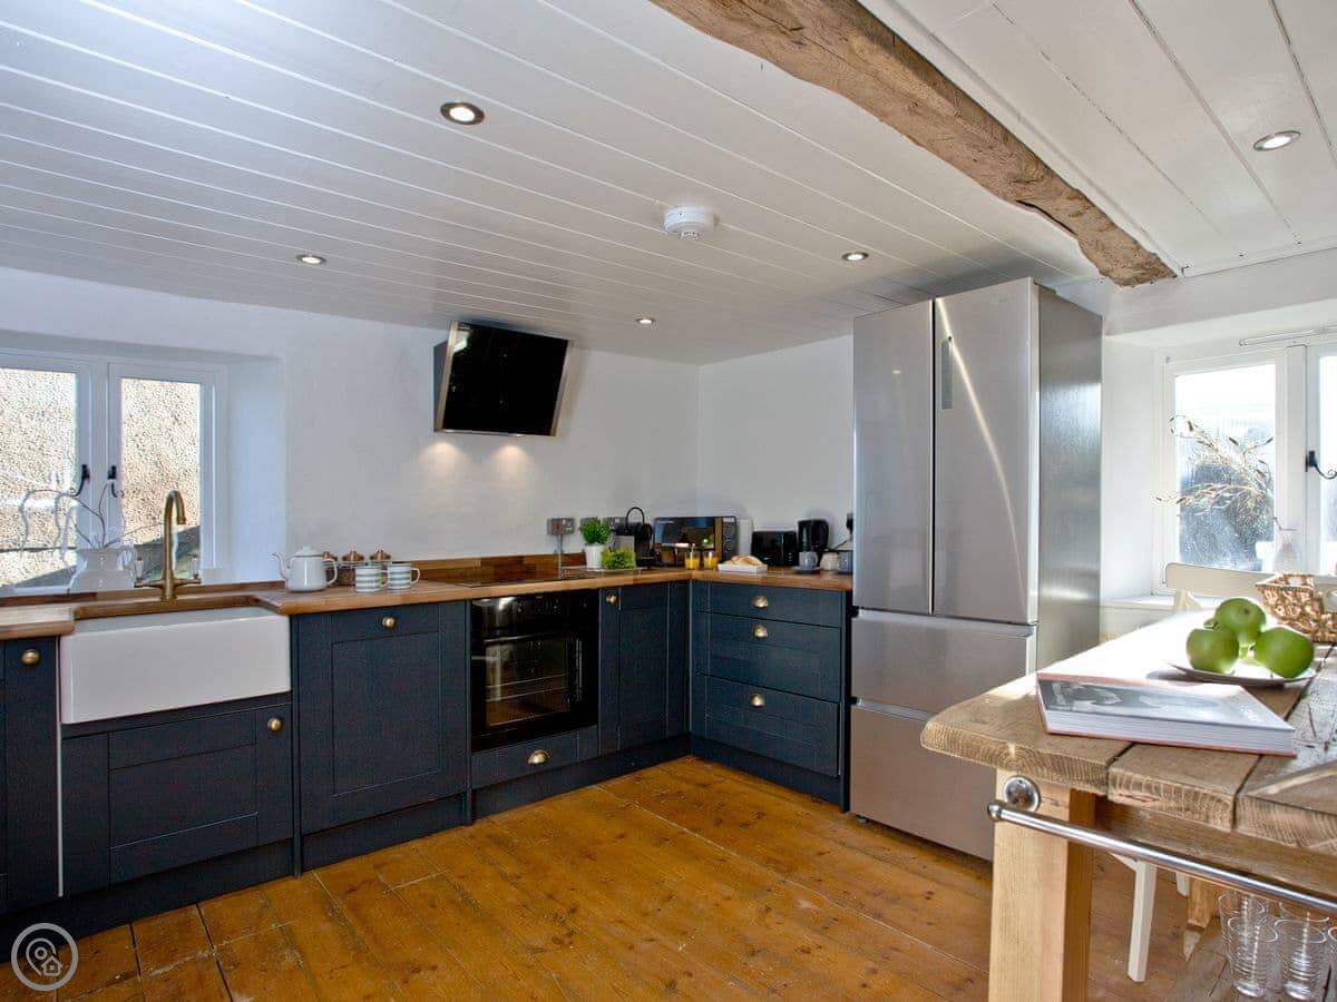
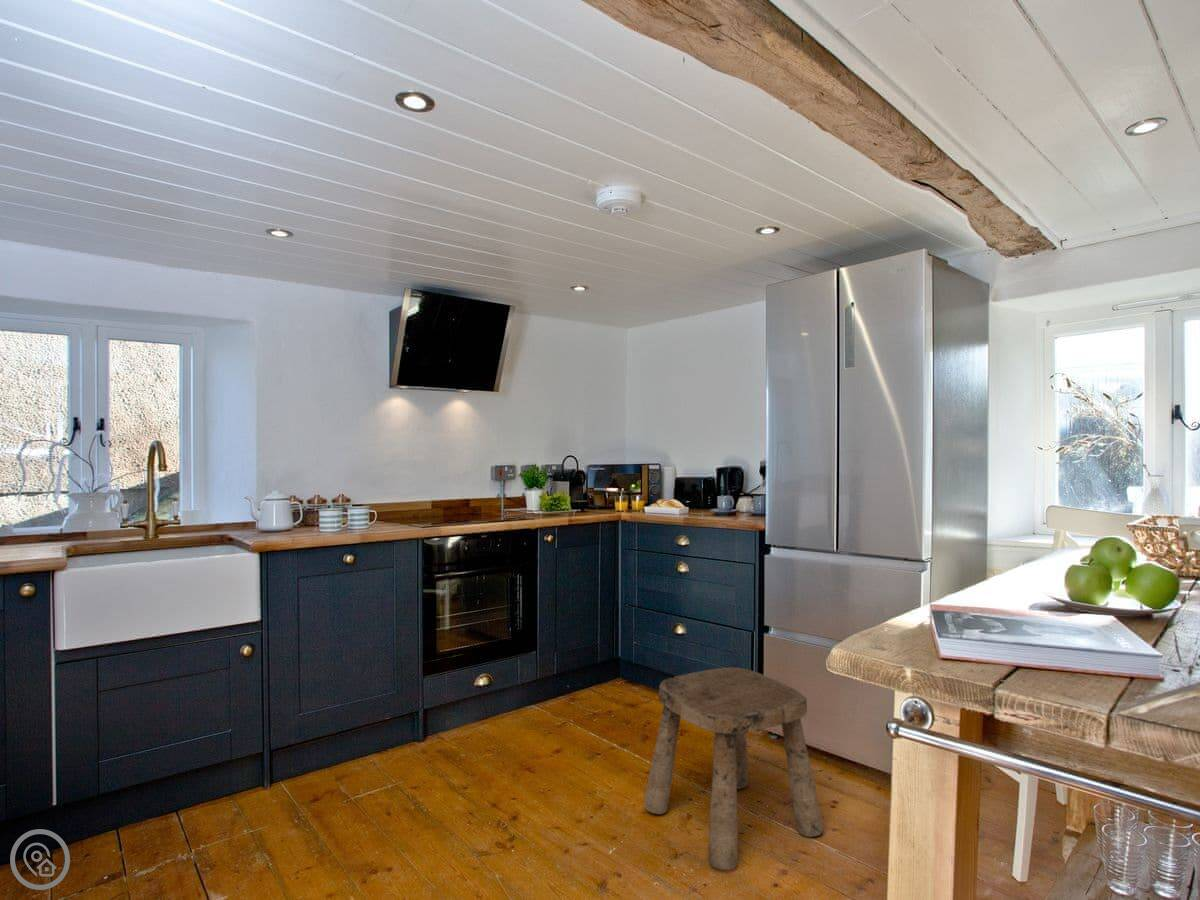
+ stool (730, 755)
